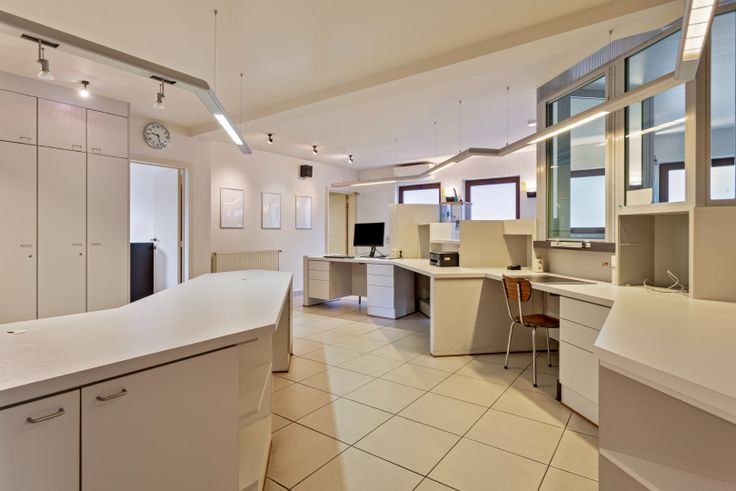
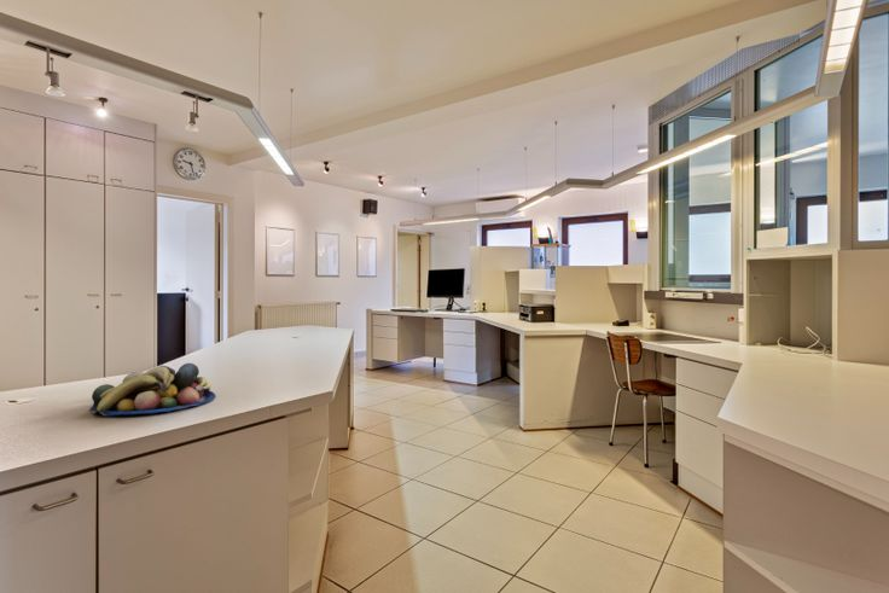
+ fruit bowl (157, 383)
